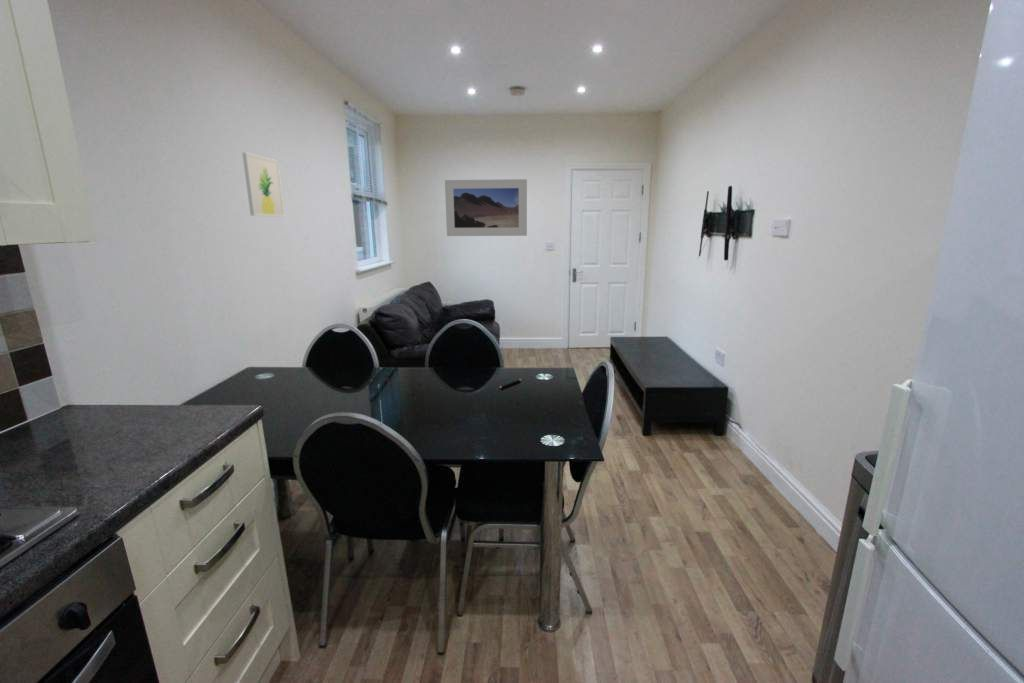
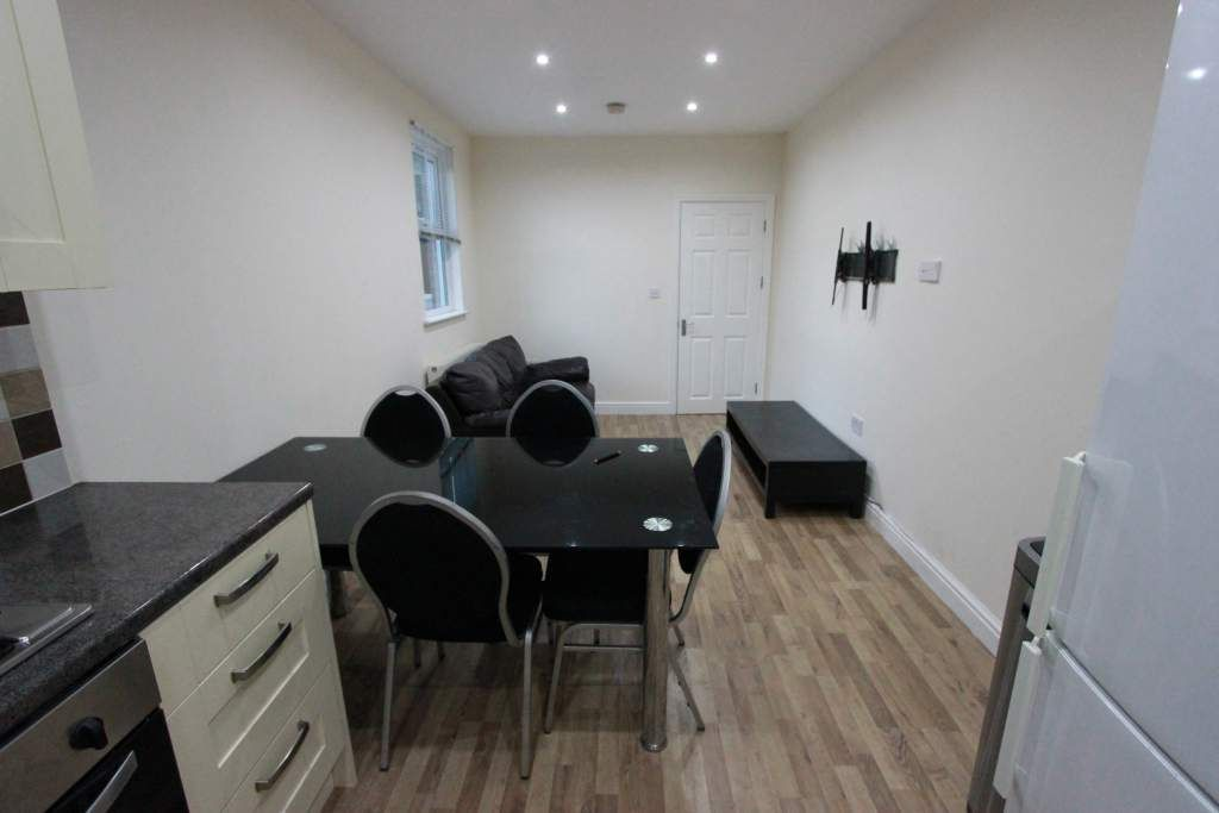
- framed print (486, 208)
- wall art (264, 187)
